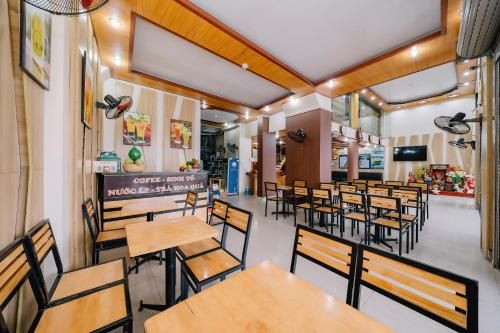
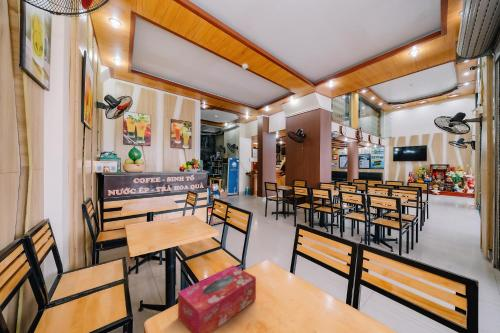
+ tissue box (219, 296)
